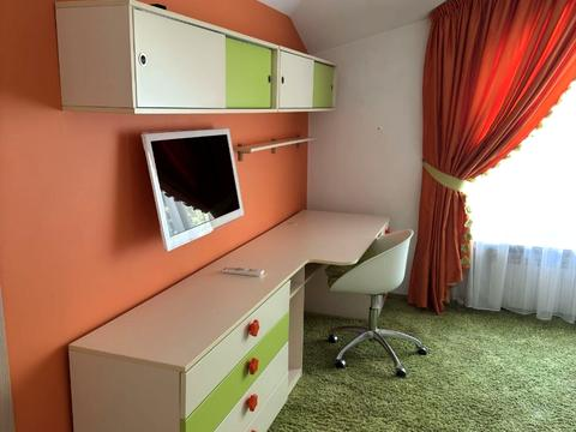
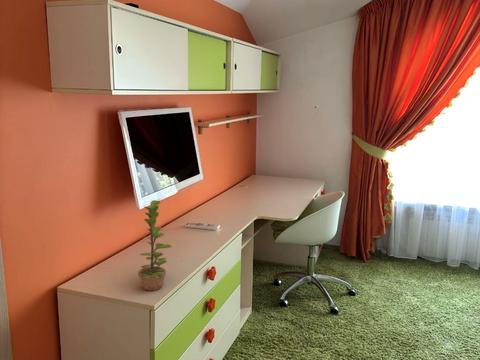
+ plant (153, 244)
